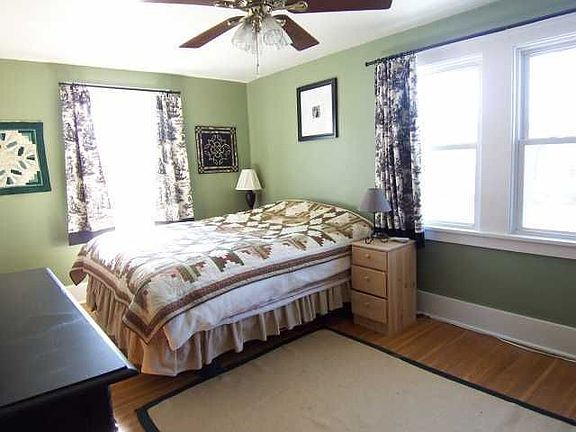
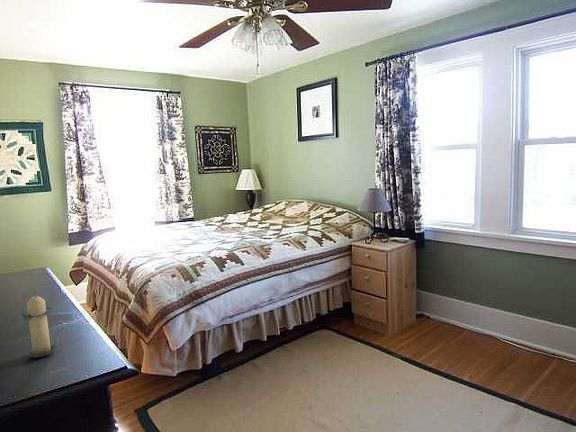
+ candle (38, 323)
